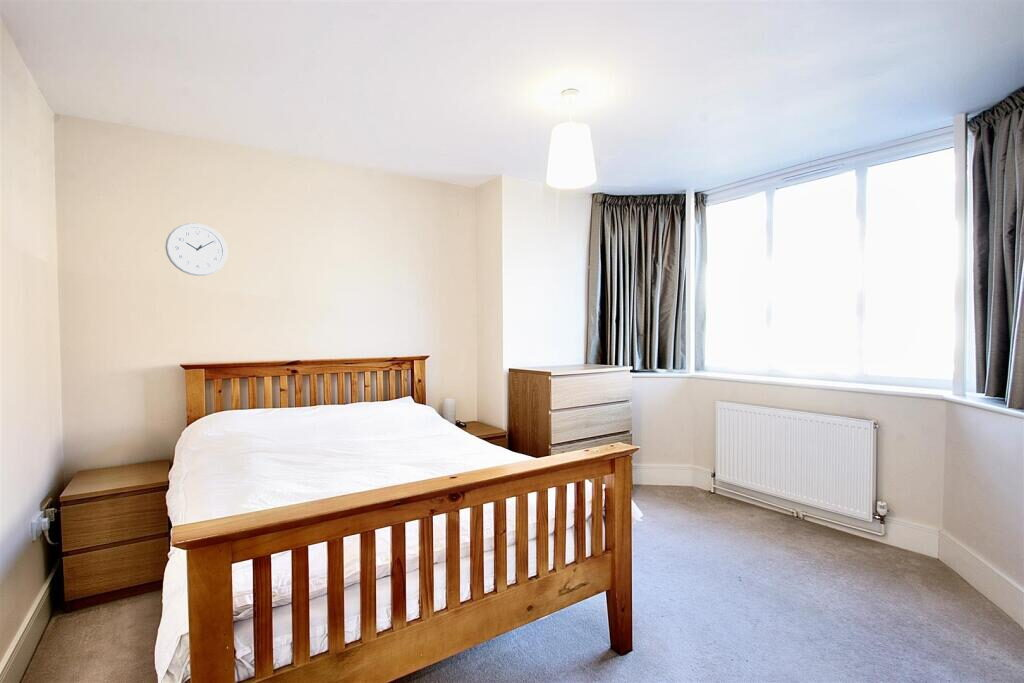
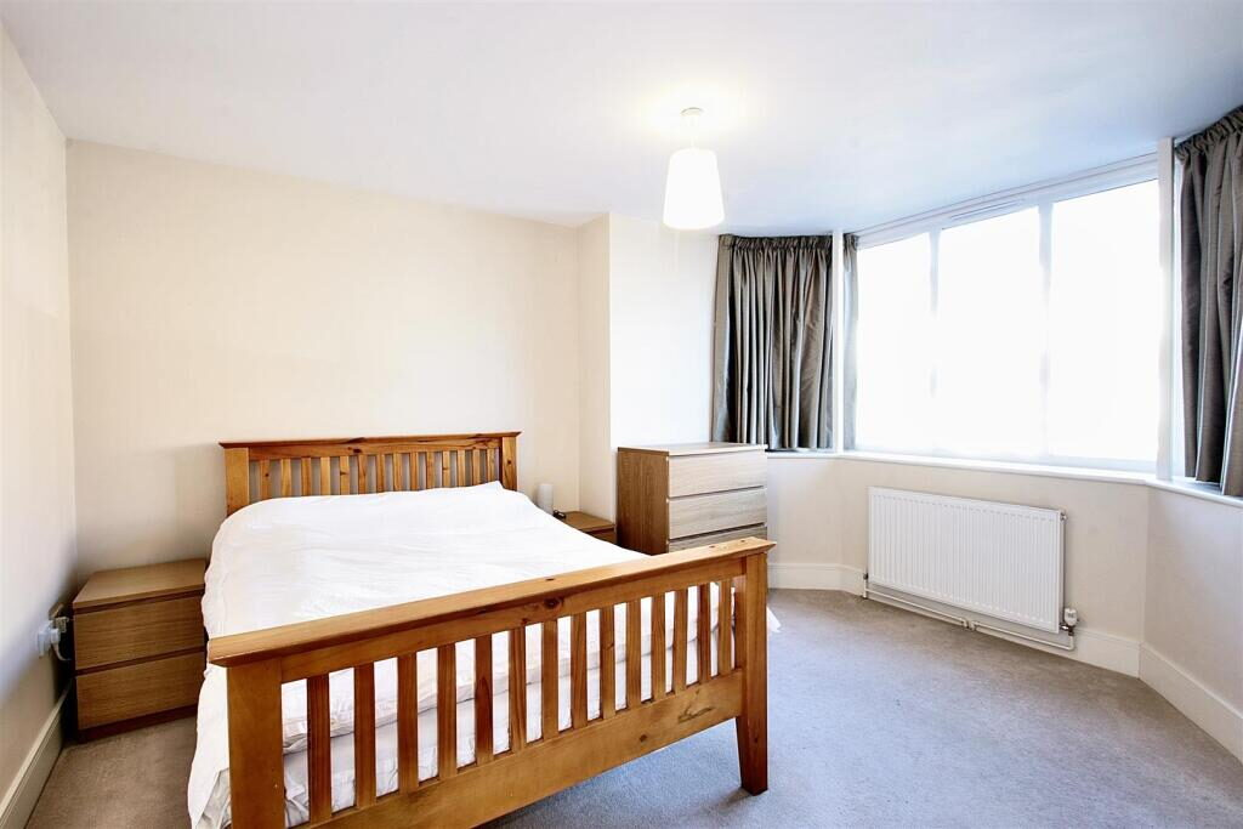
- wall clock (197, 249)
